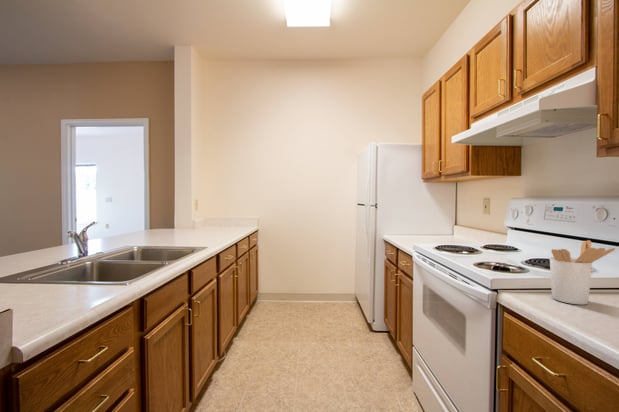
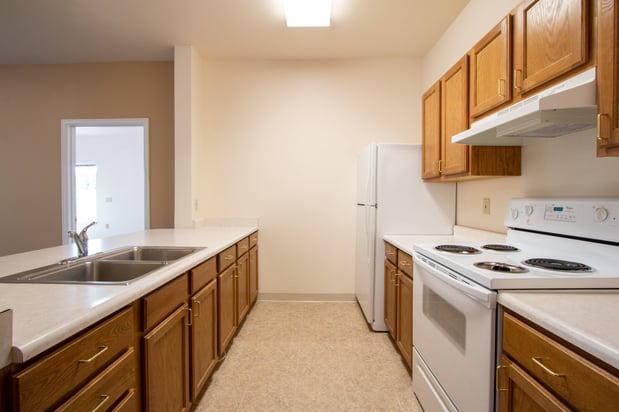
- utensil holder (579, 272)
